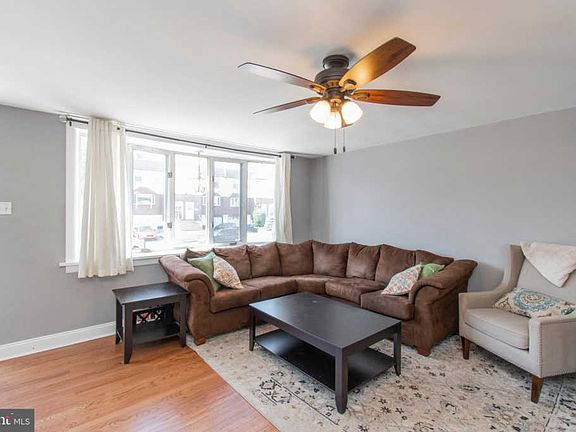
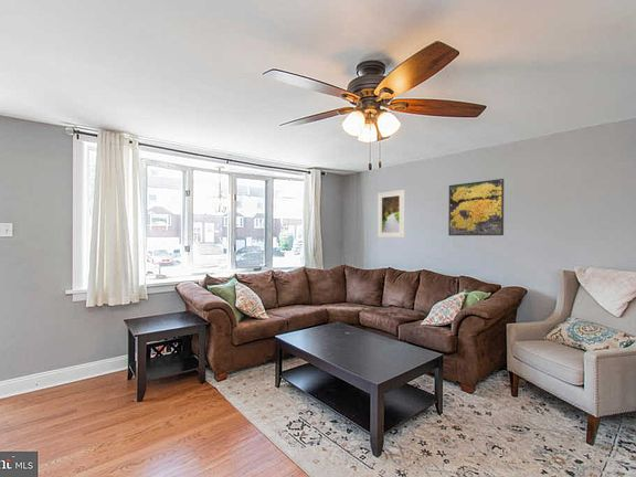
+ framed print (390, 214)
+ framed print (474, 209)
